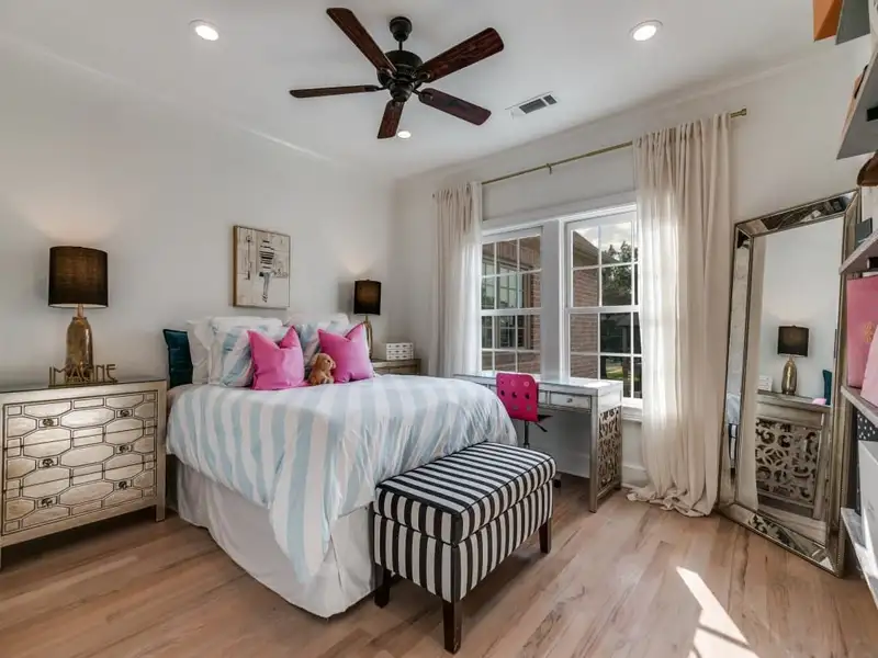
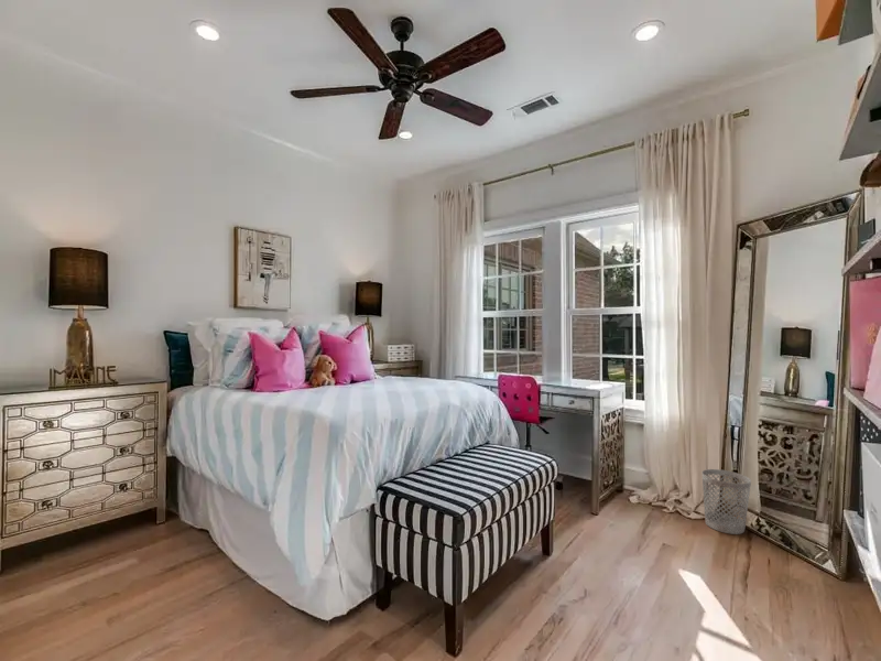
+ wastebasket (725, 500)
